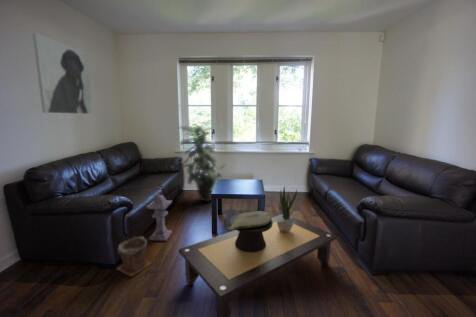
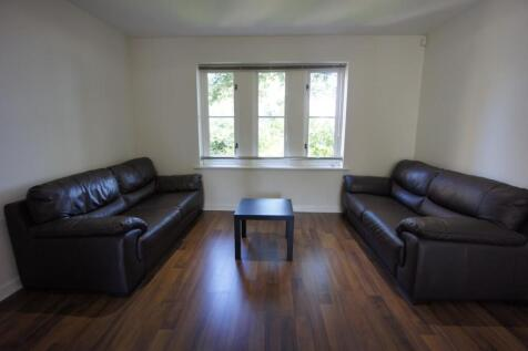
- lantern (160, 214)
- plant pot (133, 254)
- potted plant (285, 209)
- decorative bowl (248, 231)
- indoor plant (202, 162)
- coffee table (261, 258)
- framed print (67, 80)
